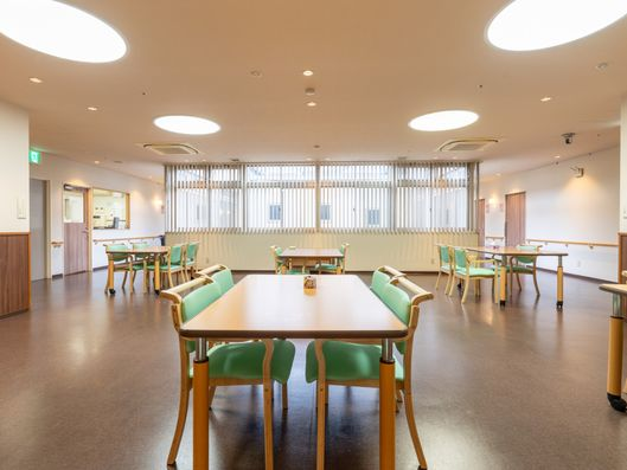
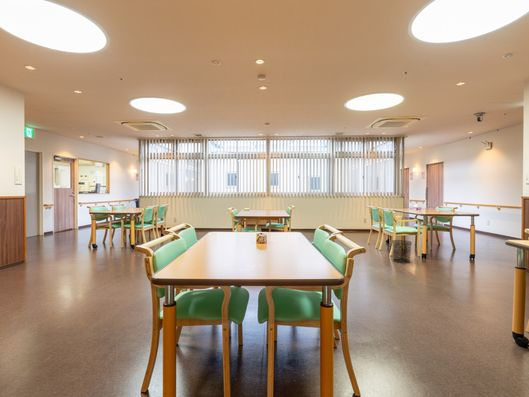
+ waste bin (401, 250)
